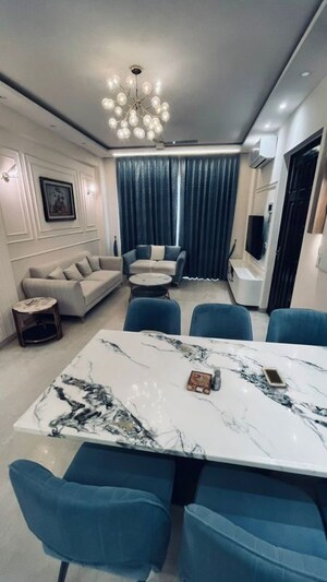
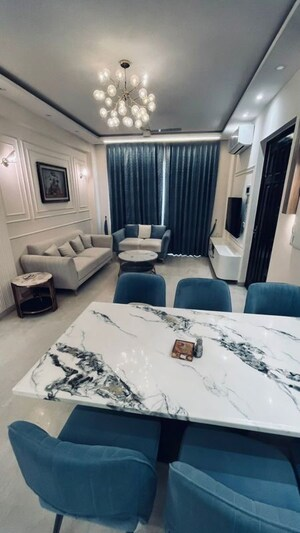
- cell phone (272, 376)
